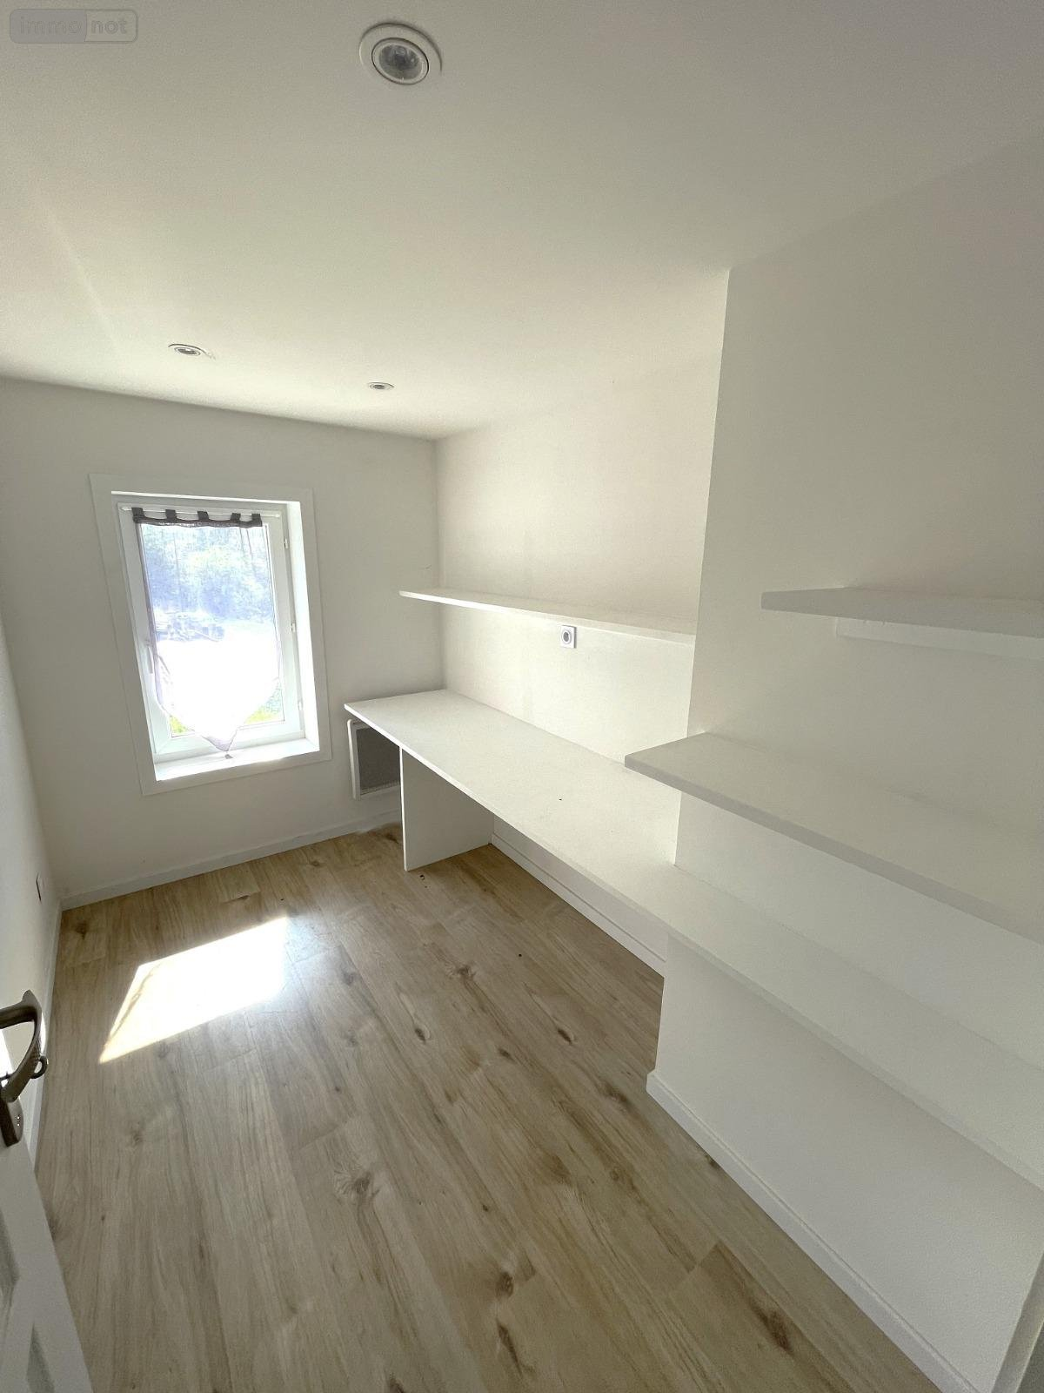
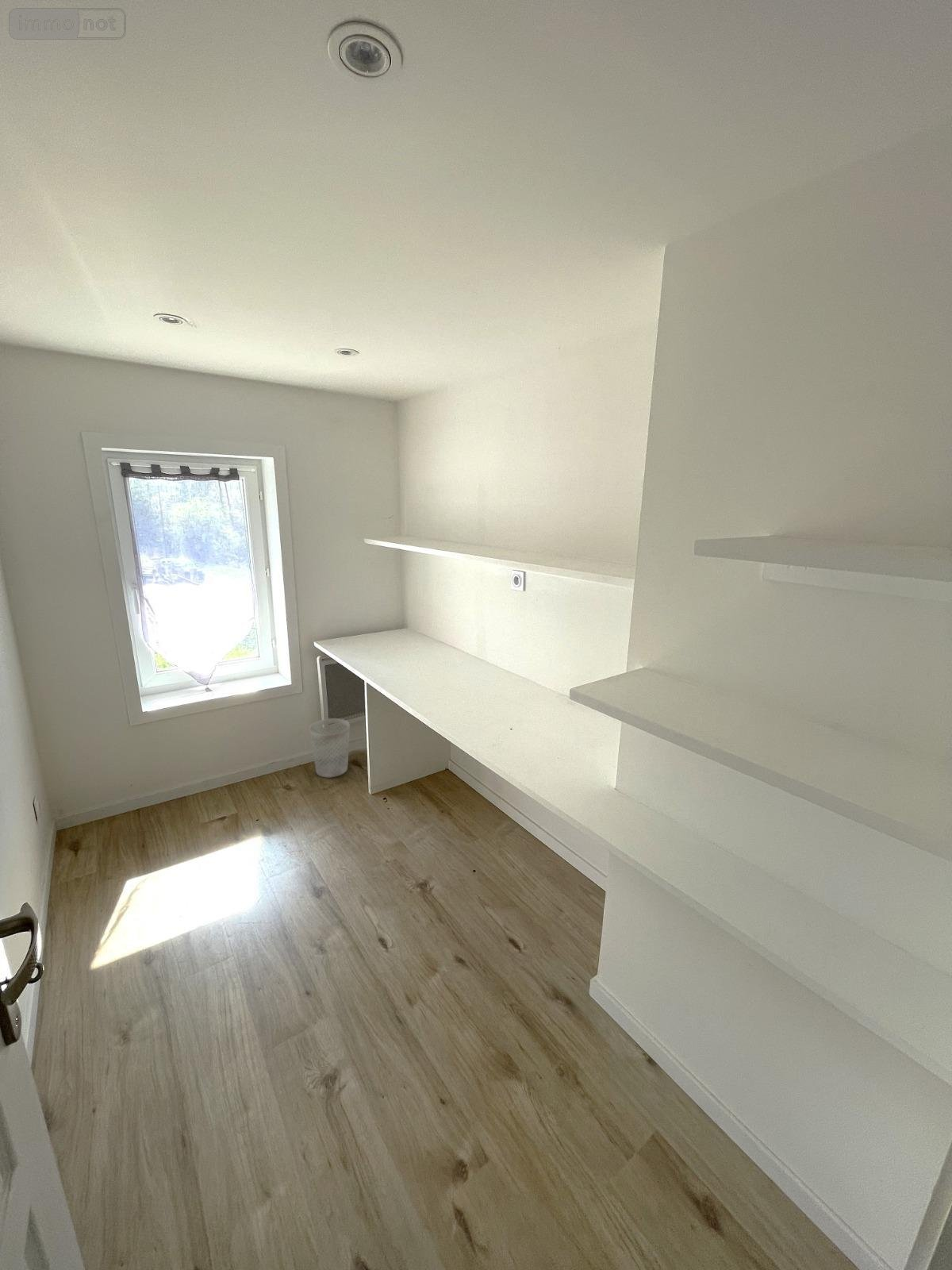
+ wastebasket (331, 748)
